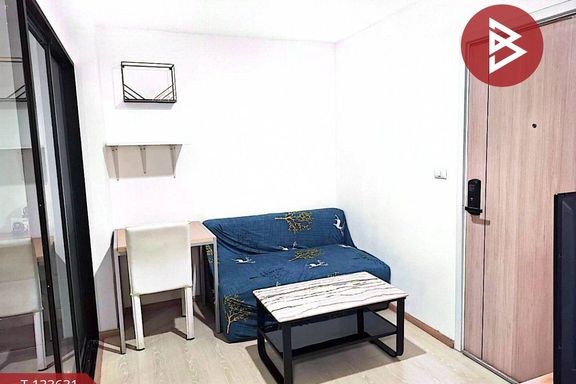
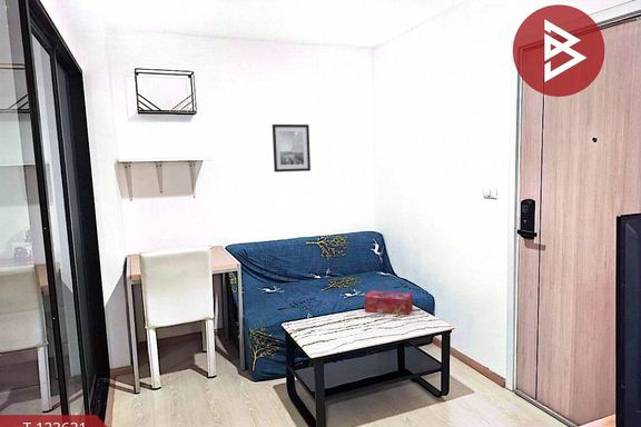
+ tissue box (388, 301)
+ wall art (292, 148)
